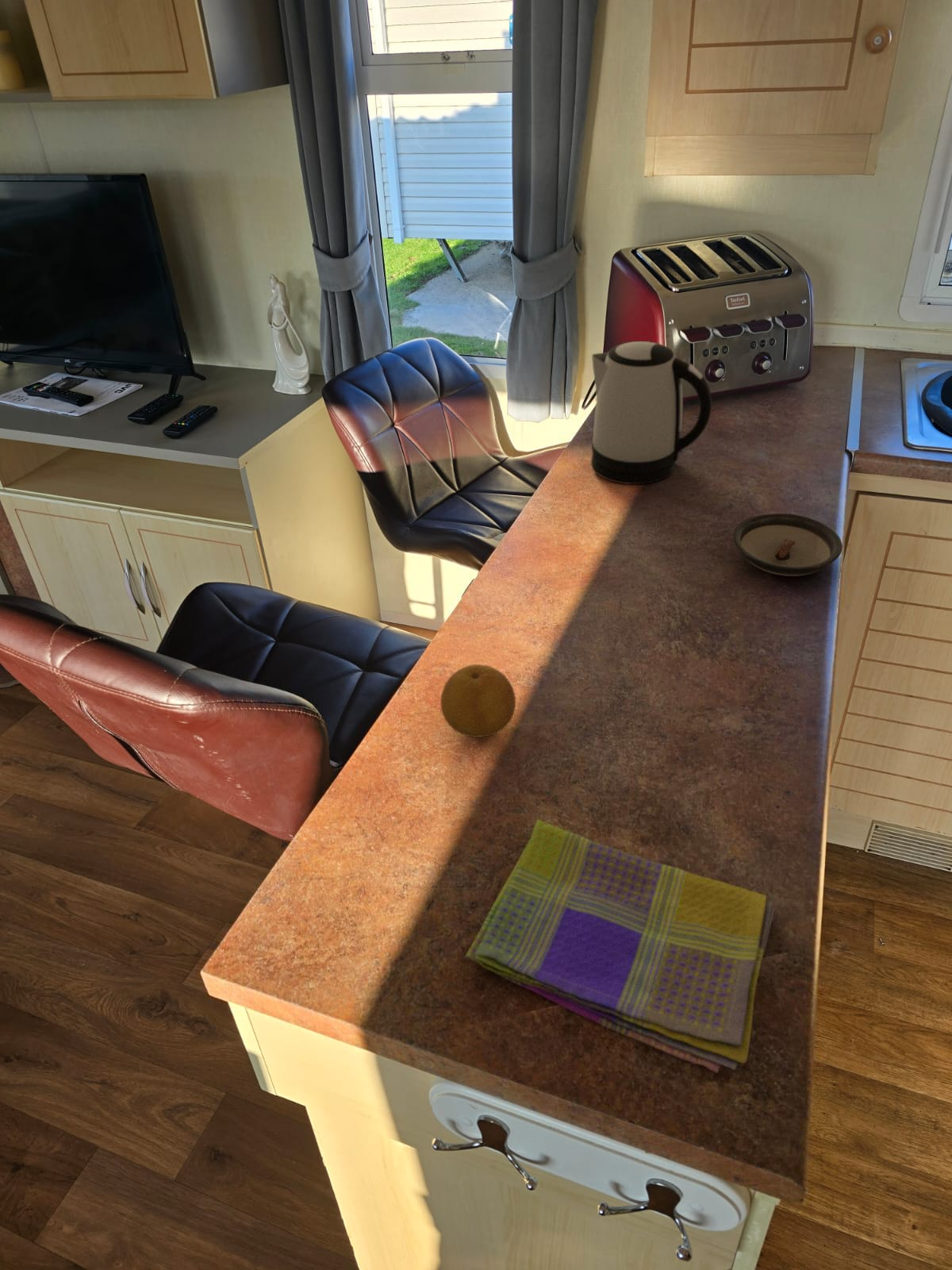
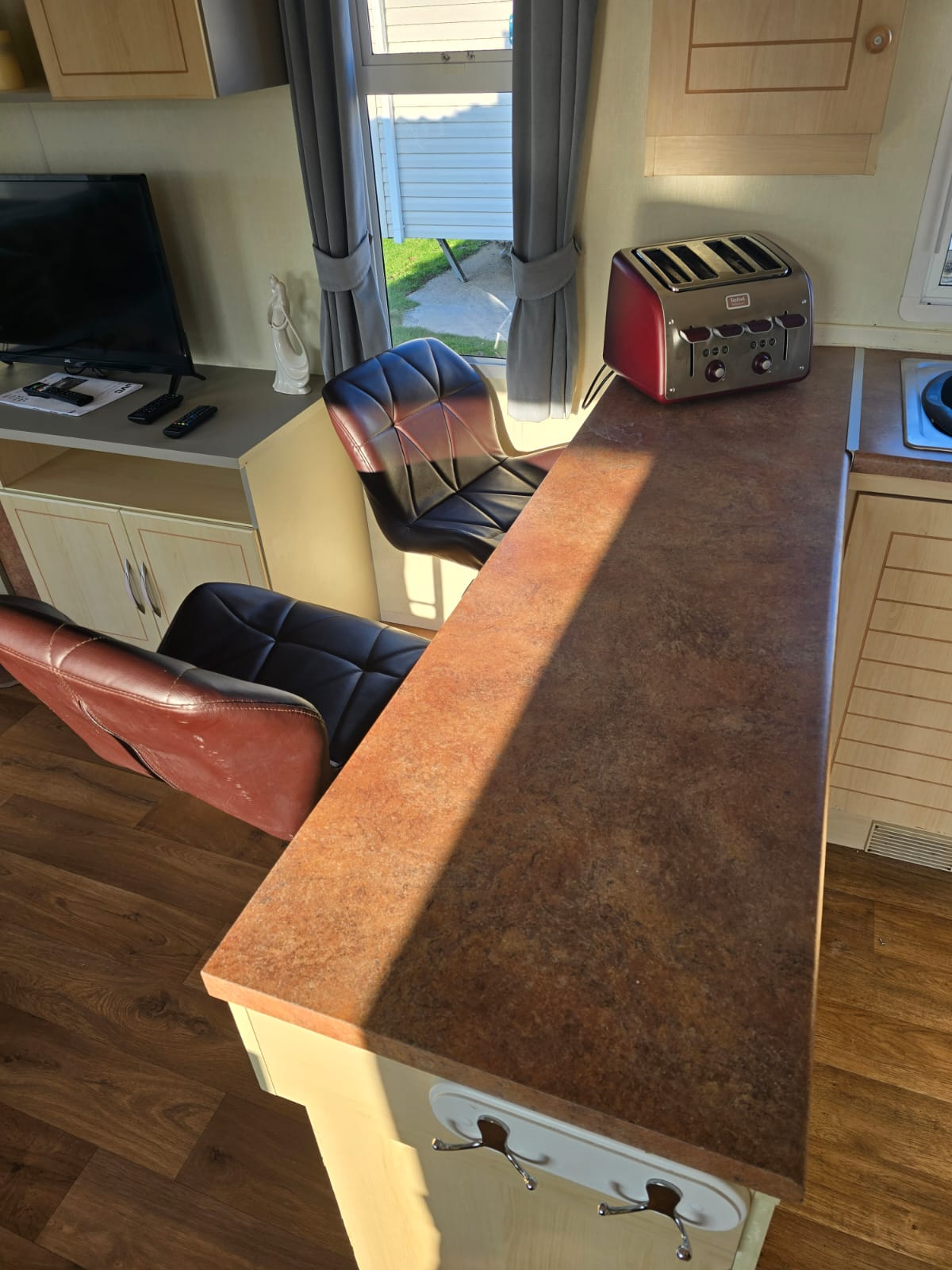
- fruit (478, 702)
- dish towel (626, 929)
- kettle (649, 410)
- saucer (785, 549)
